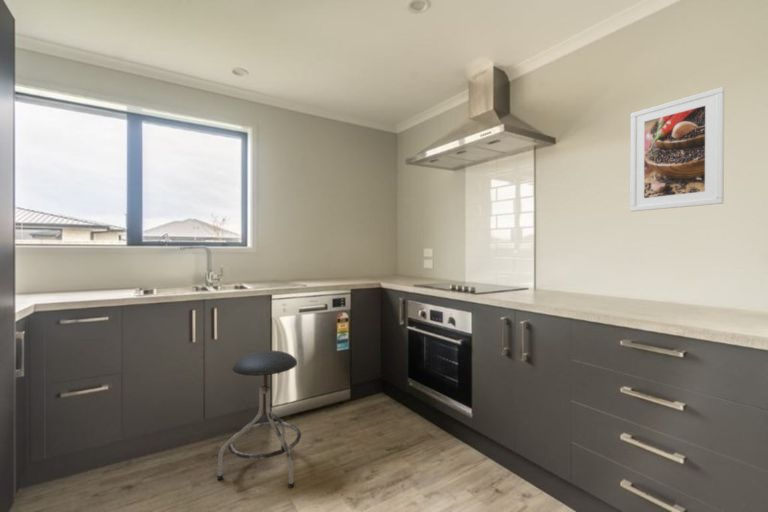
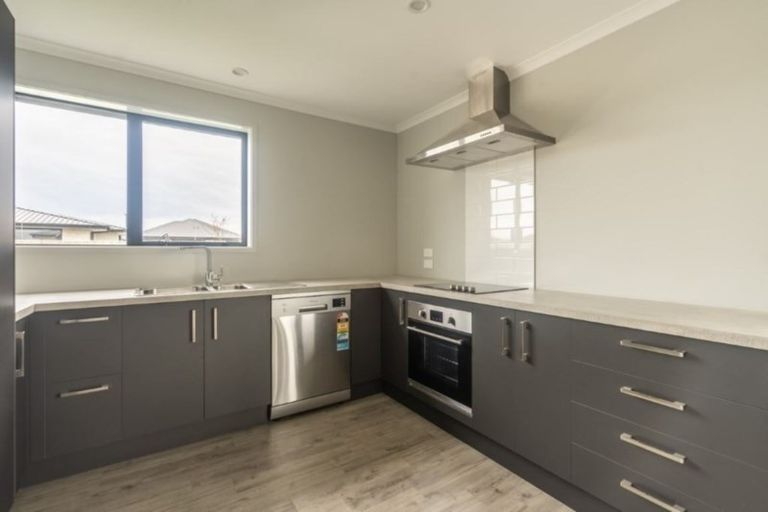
- stool (260, 411)
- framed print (673, 154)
